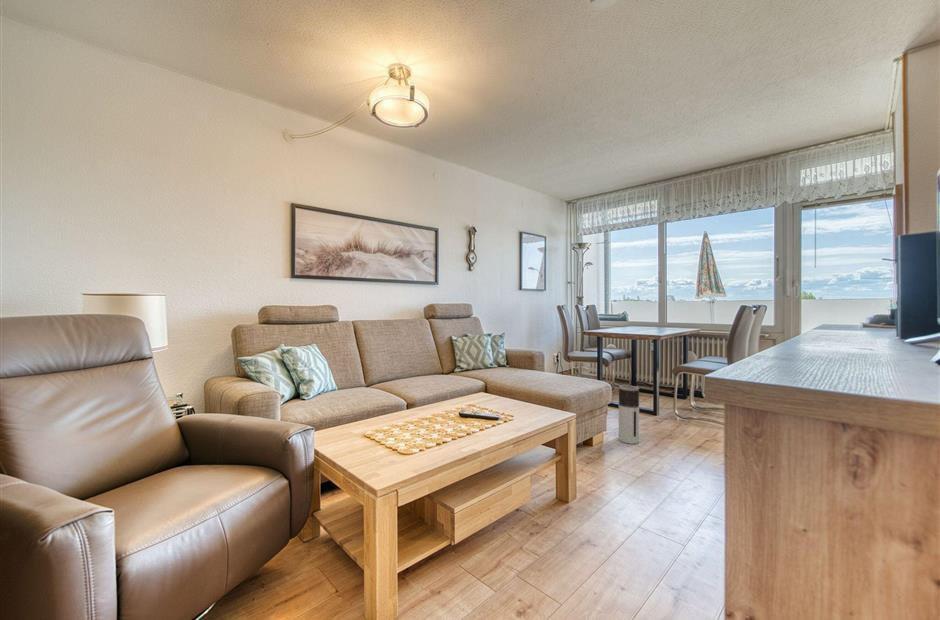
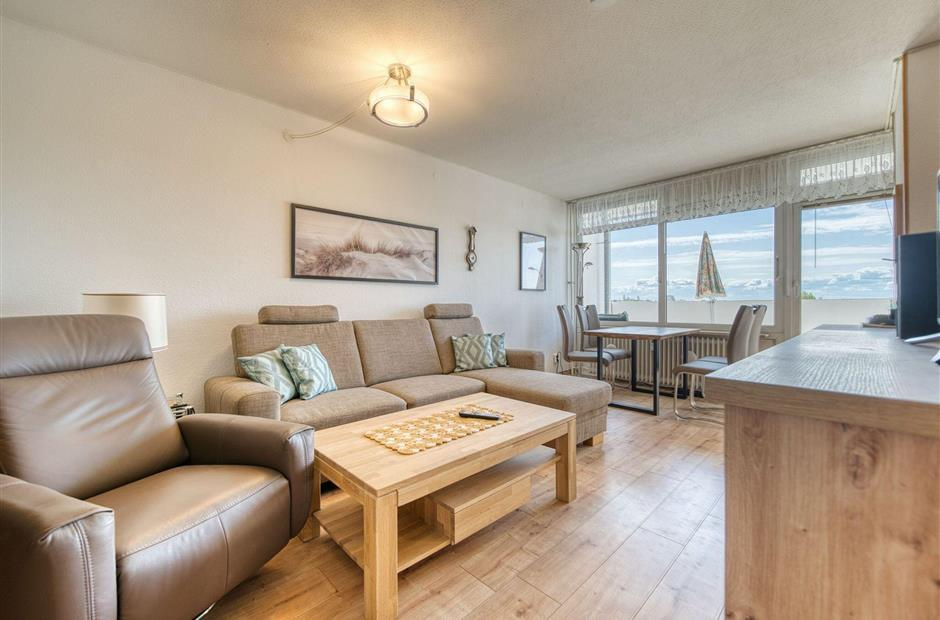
- air purifier (628, 413)
